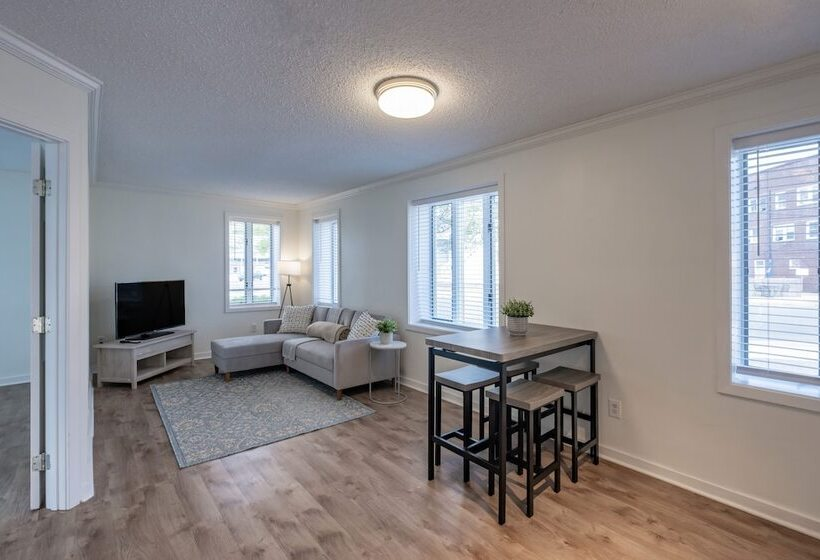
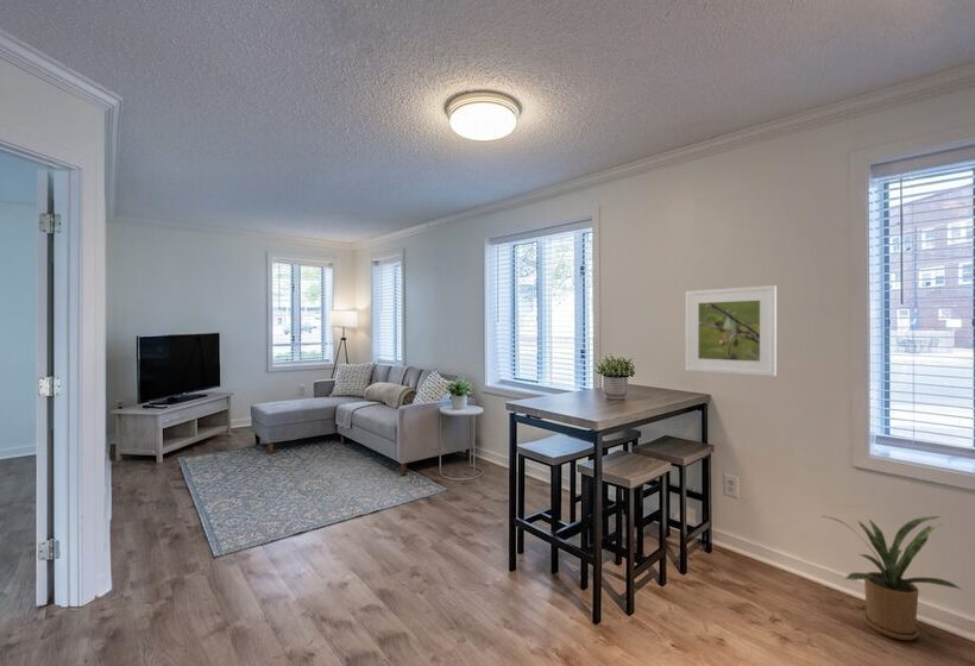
+ house plant (888, 566)
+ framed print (728, 331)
